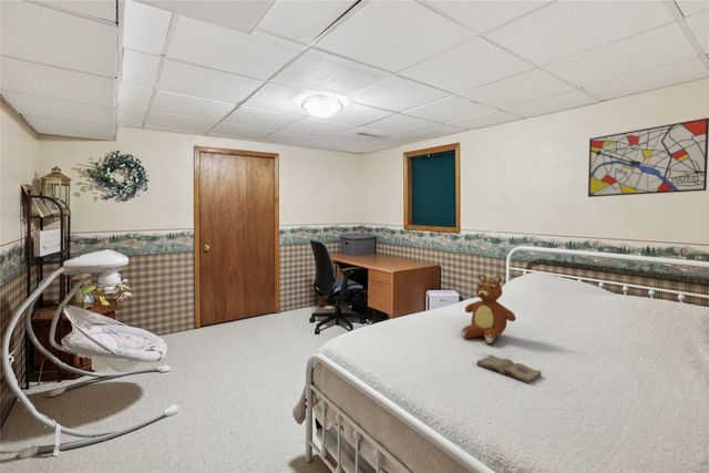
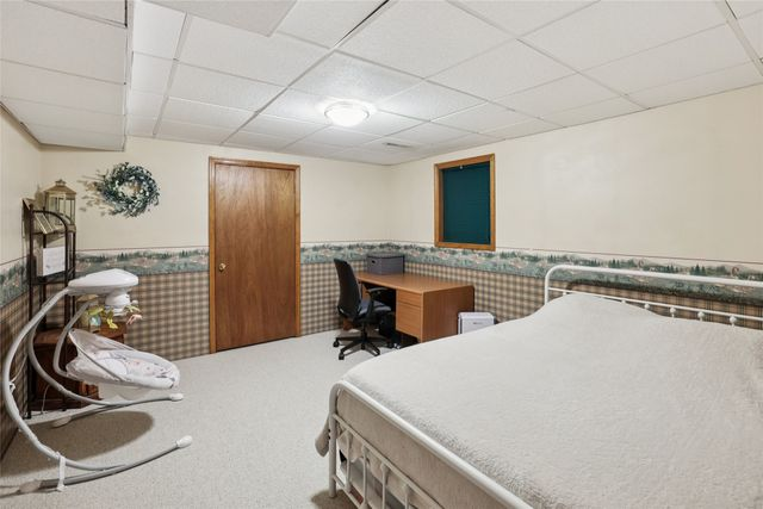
- teddy bear (484, 306)
- diary (507, 367)
- wall art (641, 162)
